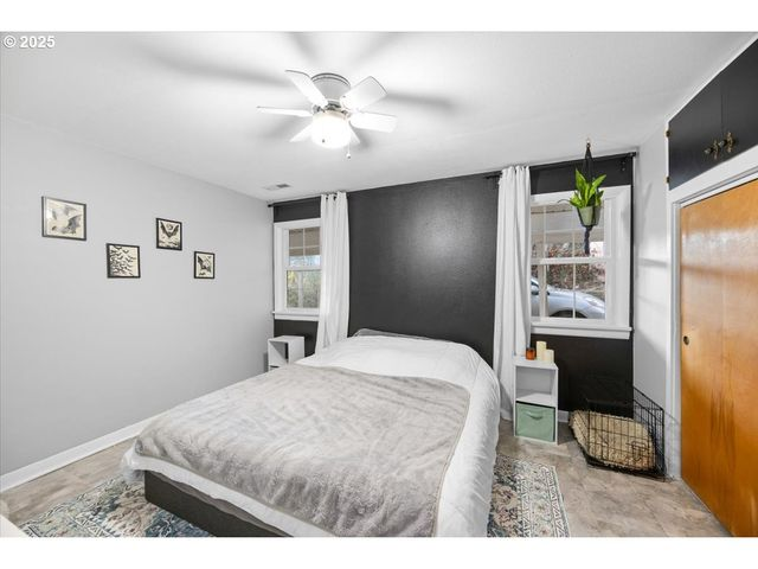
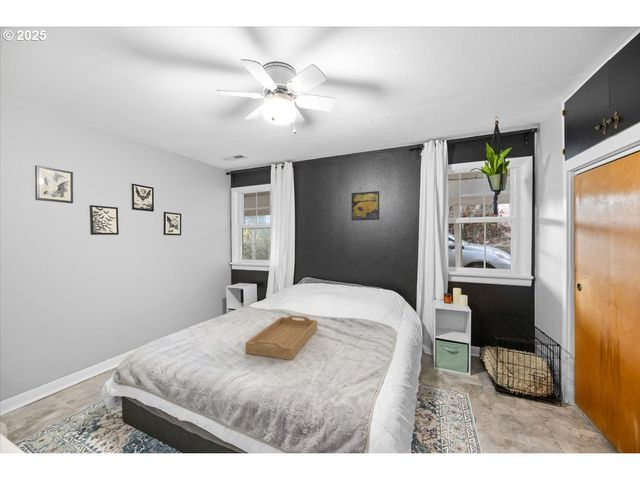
+ serving tray (285, 333)
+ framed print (365, 206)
